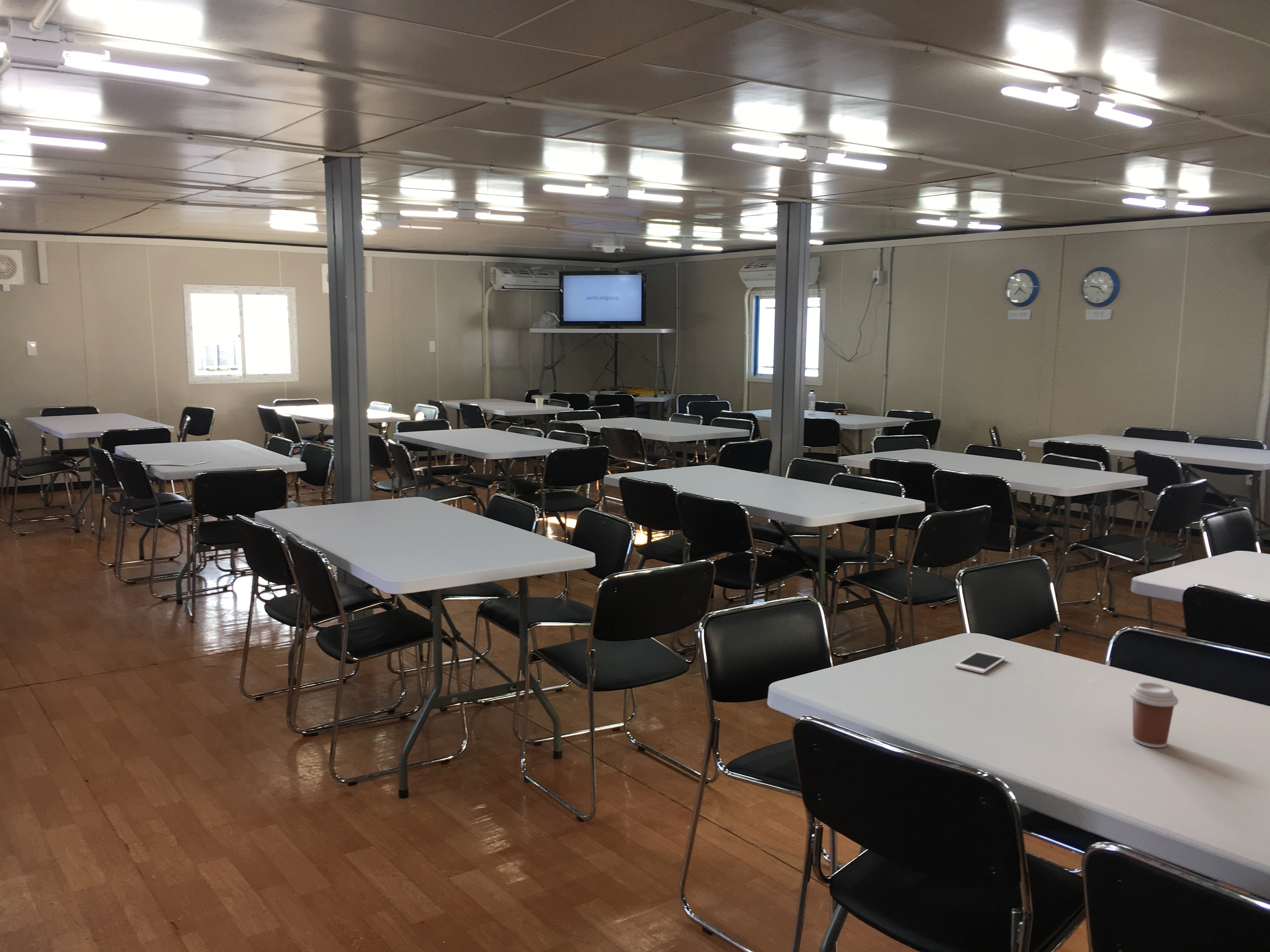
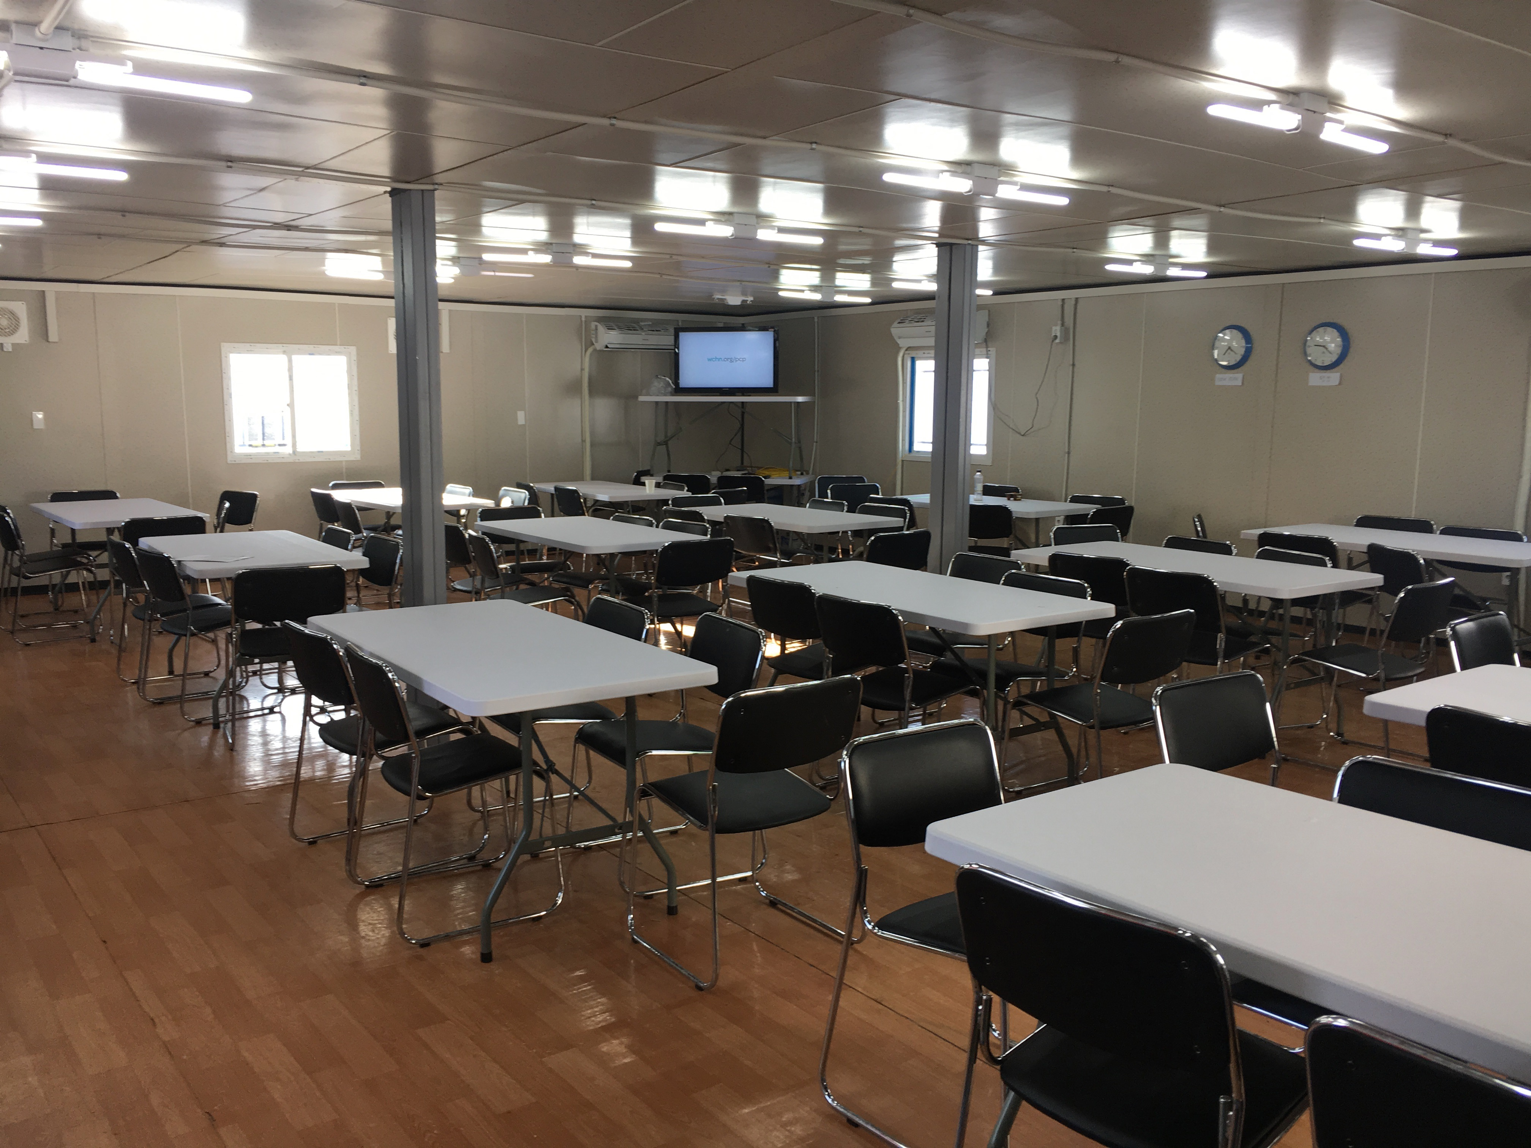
- cell phone (980, 662)
- coffee cup (1152, 714)
